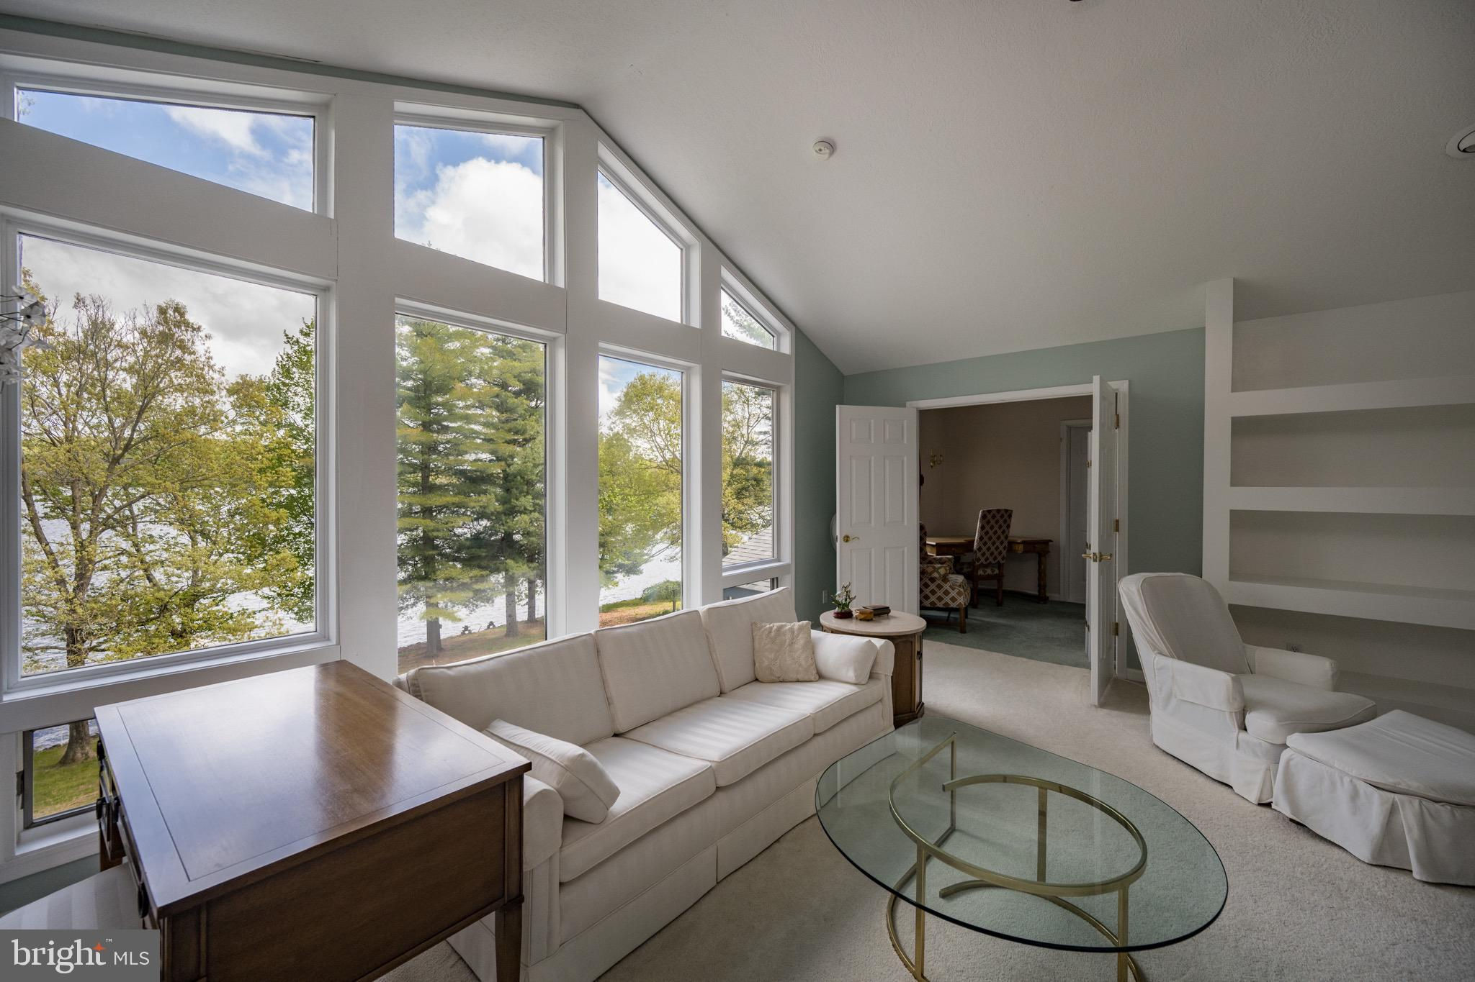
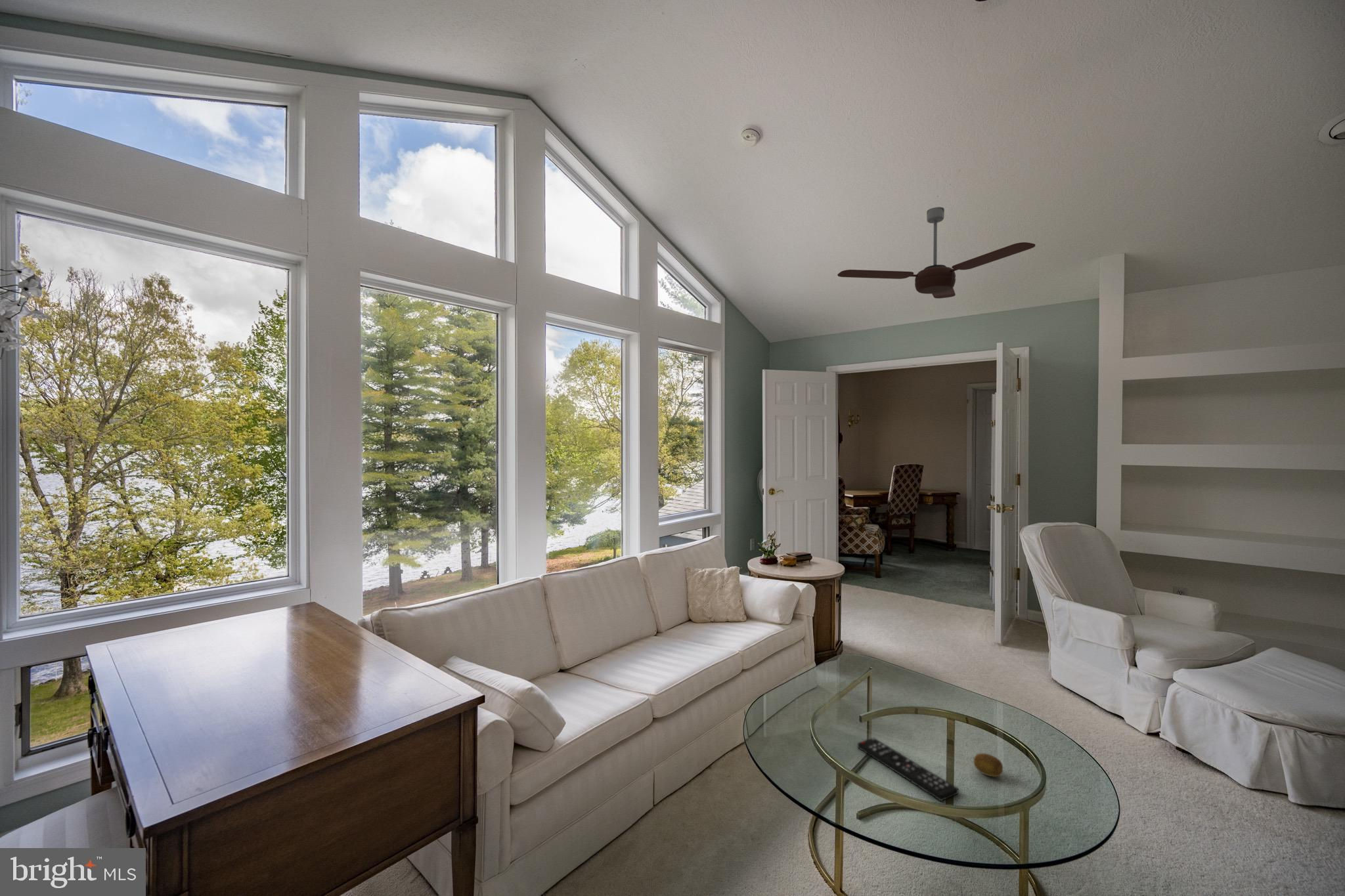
+ fruit (988, 765)
+ remote control (904, 765)
+ ceiling fan (933, 255)
